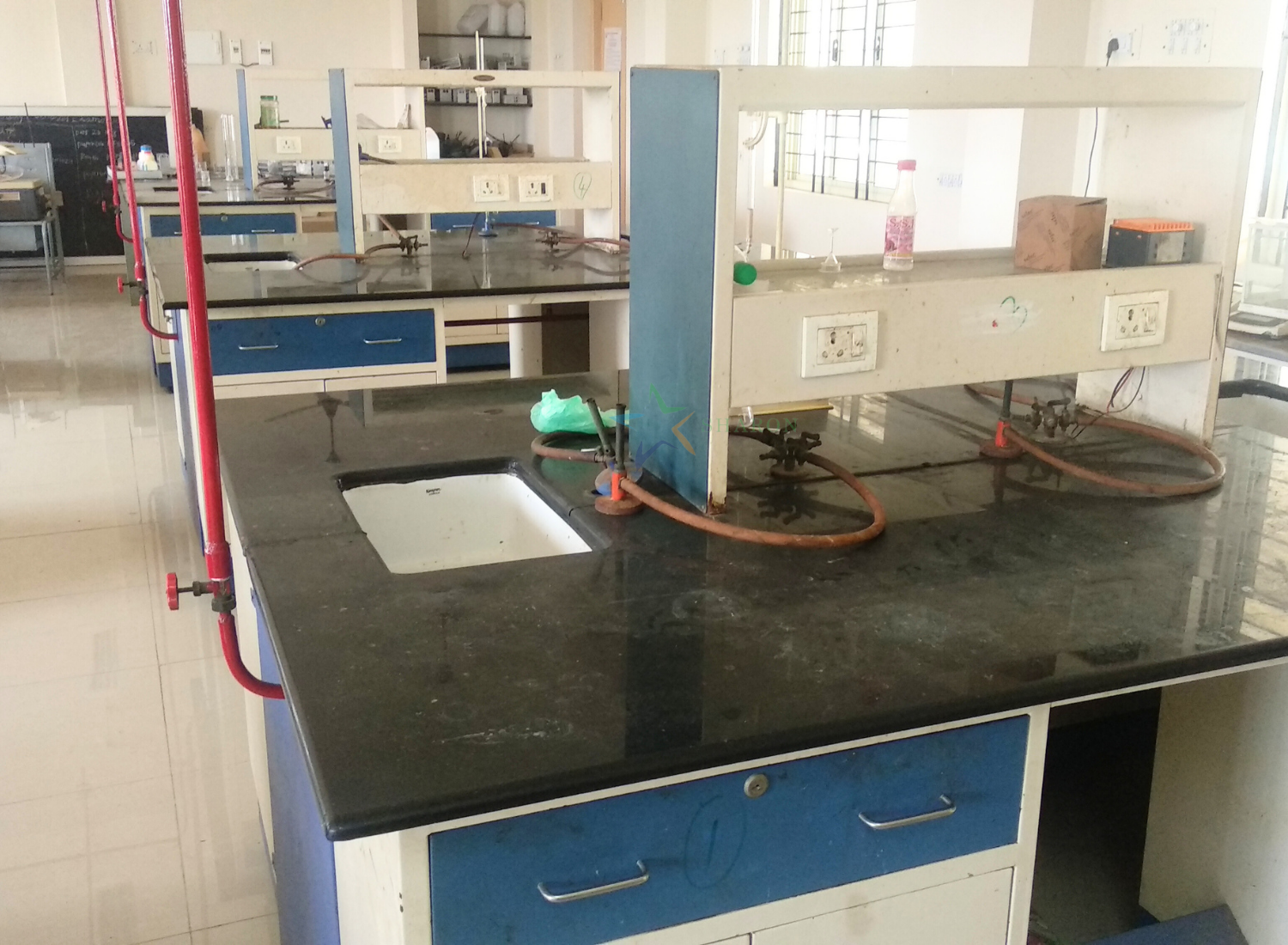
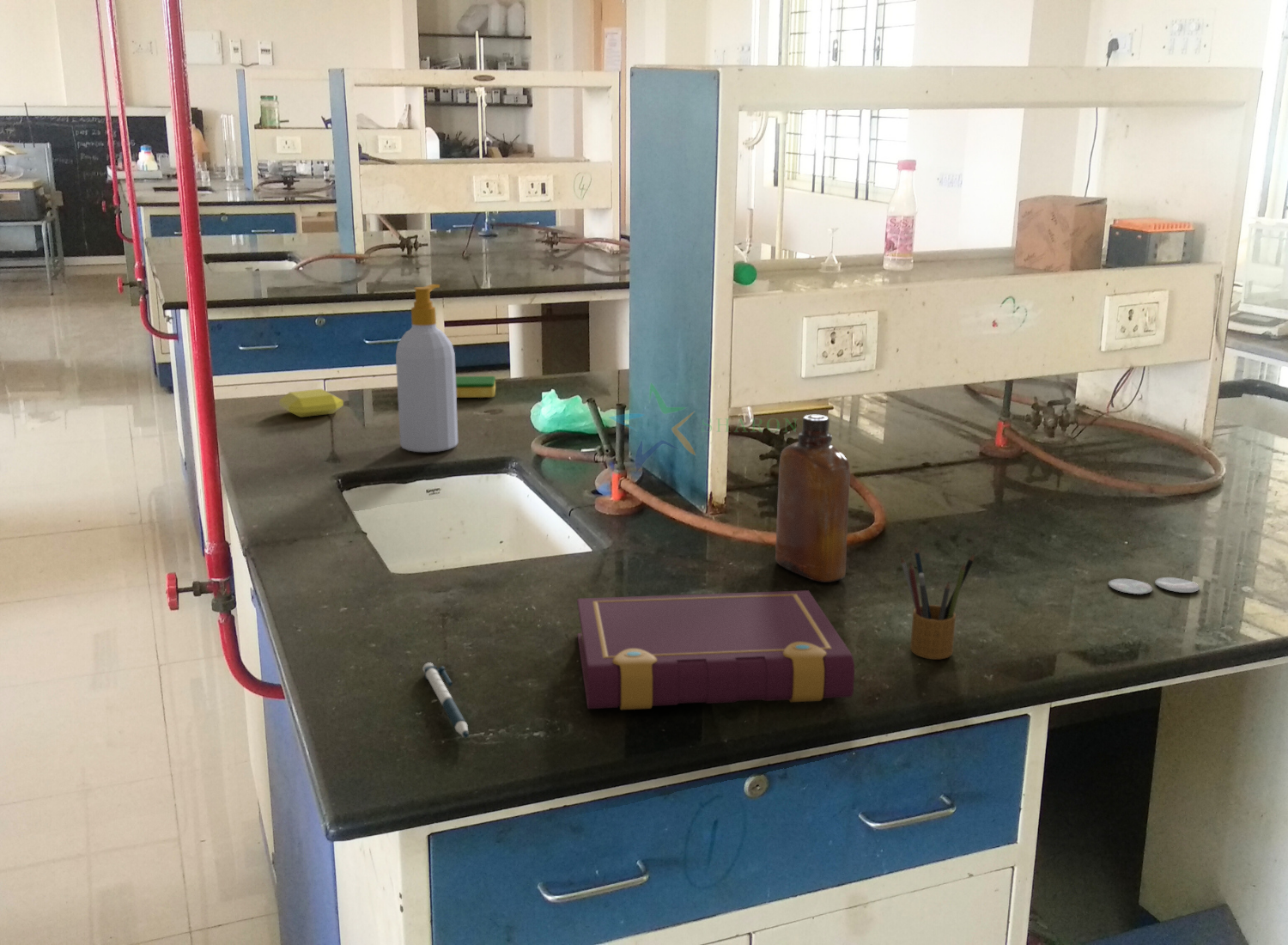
+ book (711, 646)
+ soap bottle (427, 367)
+ dish sponge (456, 387)
+ pen (450, 698)
+ petri dish (1155, 582)
+ pencil box (934, 605)
+ soap bar (311, 402)
+ flask (812, 494)
